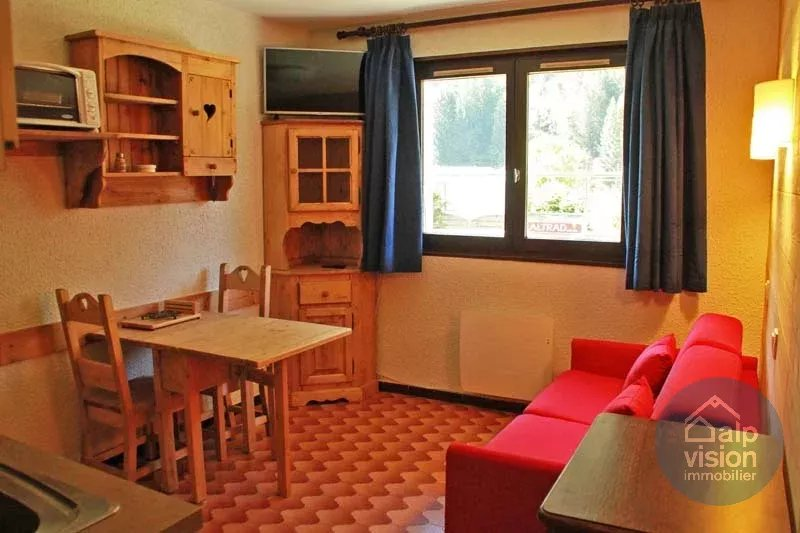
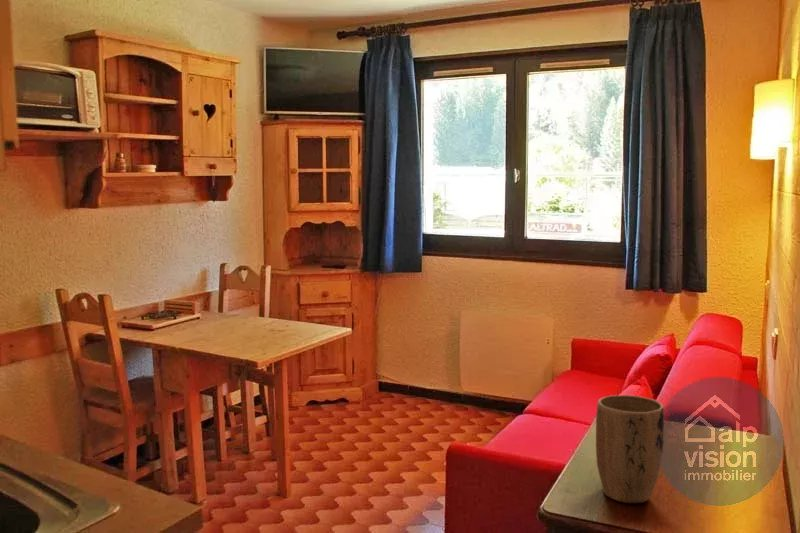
+ plant pot (629, 448)
